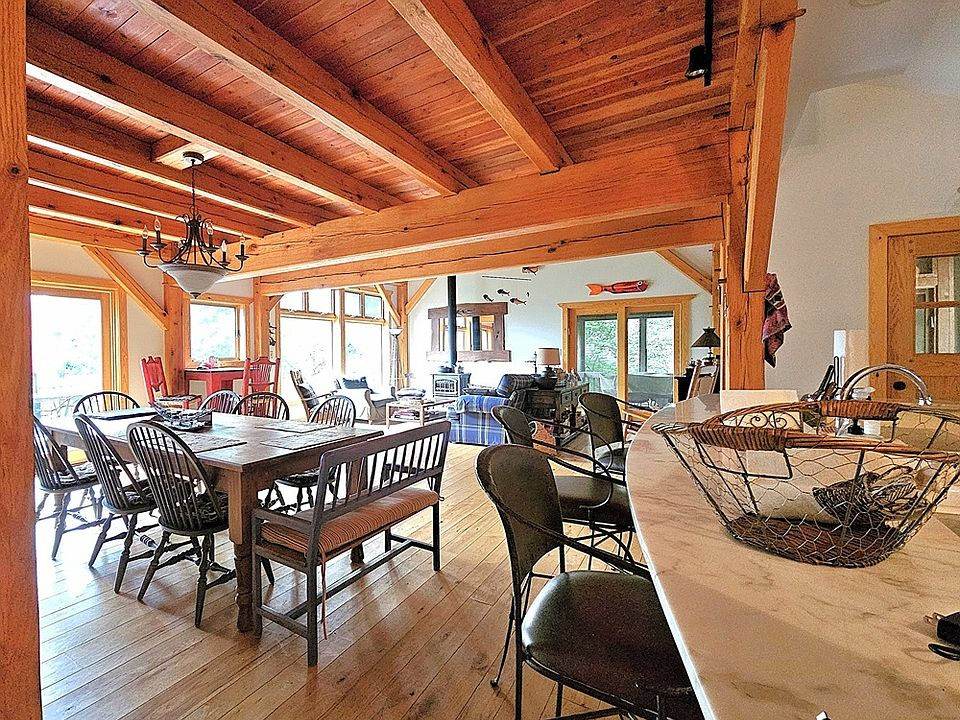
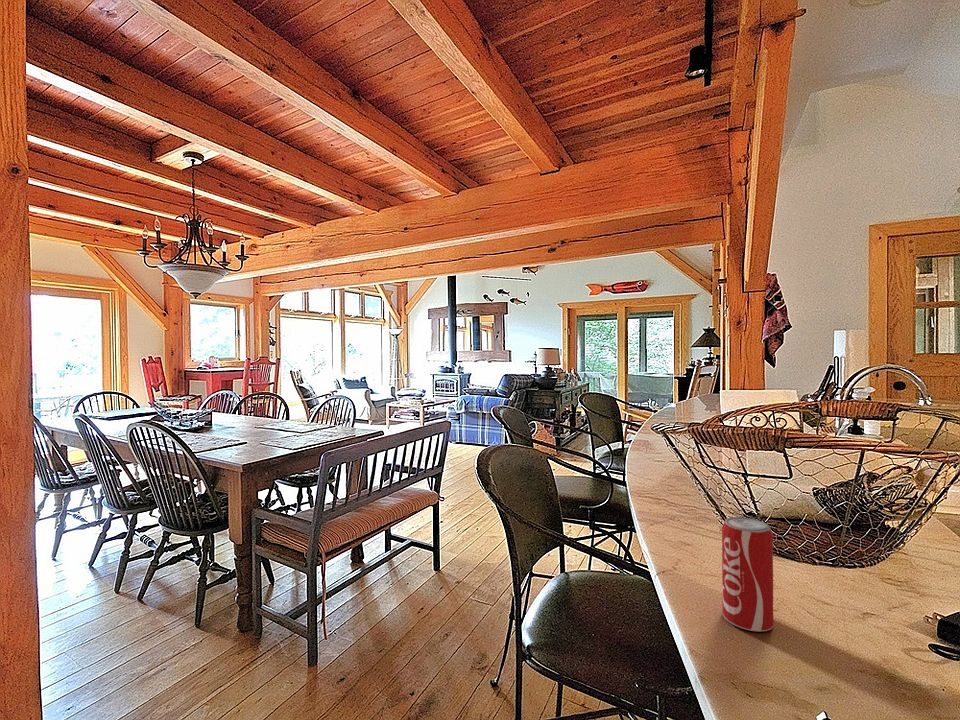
+ beverage can (747, 571)
